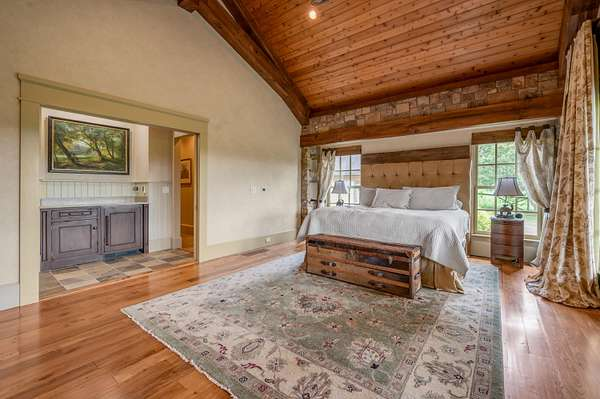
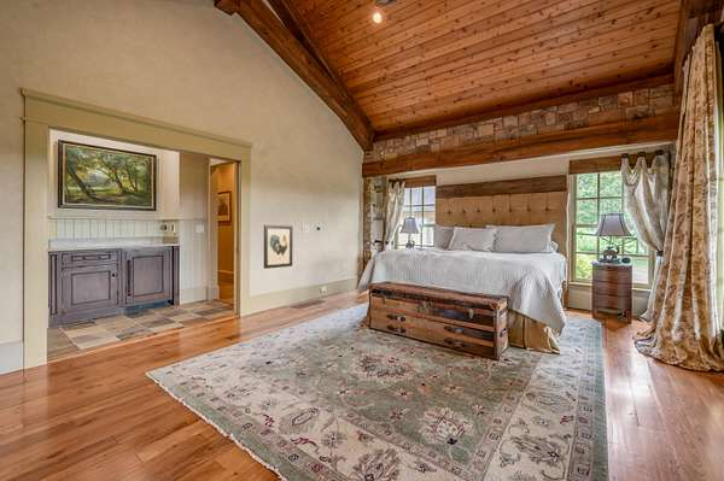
+ wall art (279, 246)
